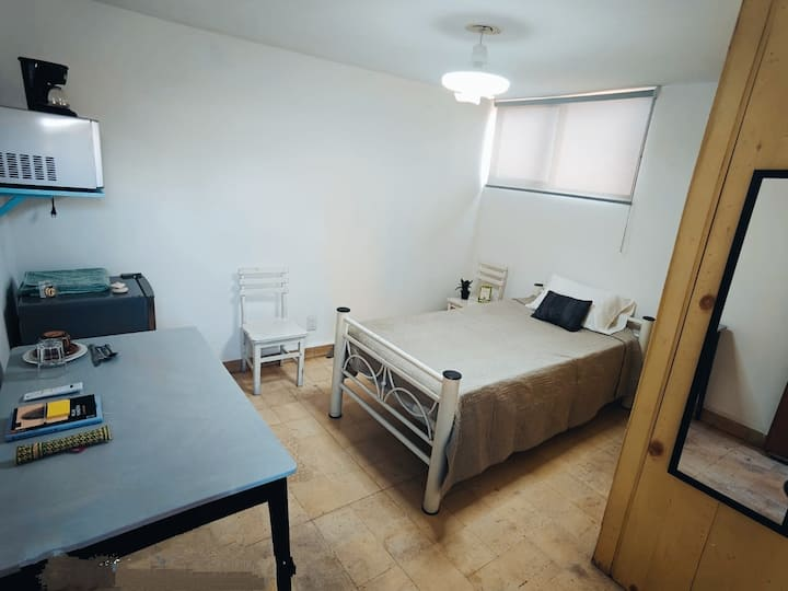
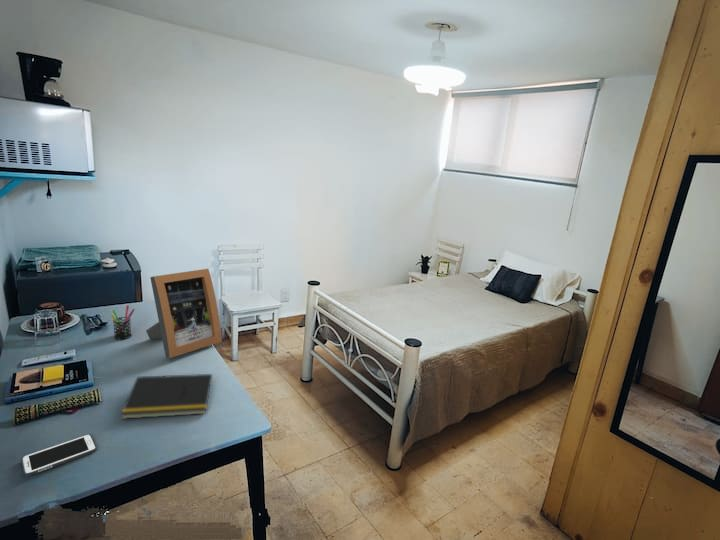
+ pen holder (121, 321)
+ notepad (170, 394)
+ cell phone (60, 453)
+ picture frame (181, 307)
